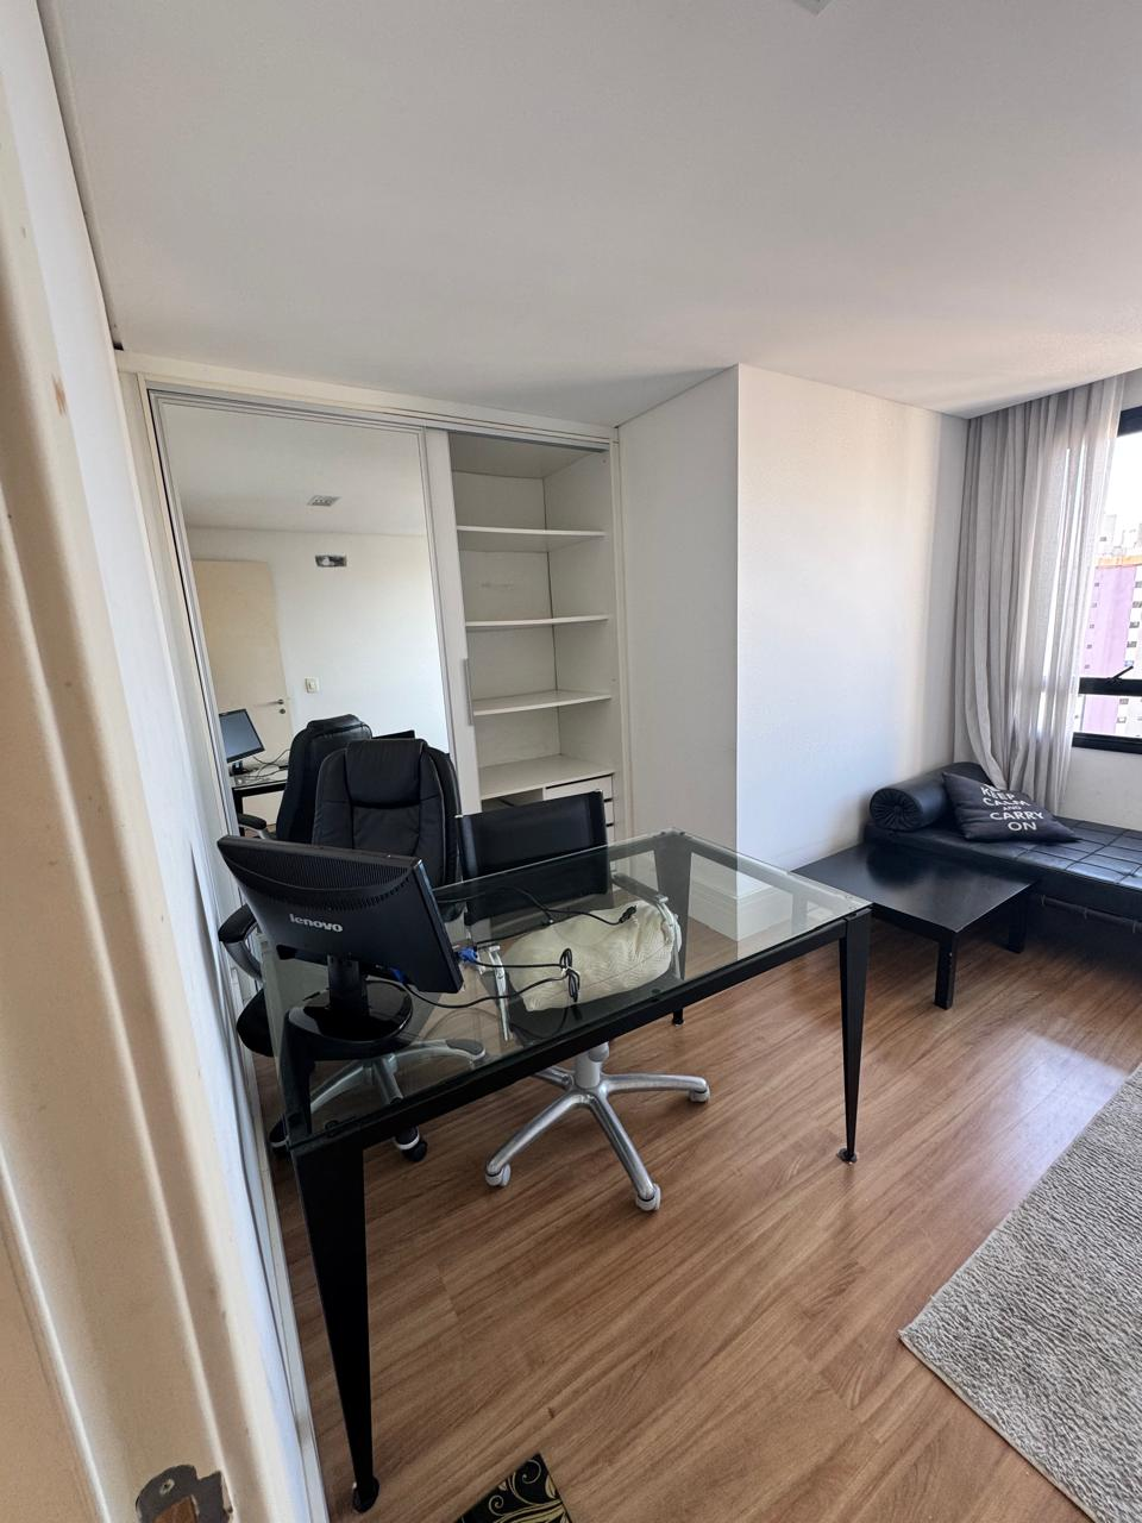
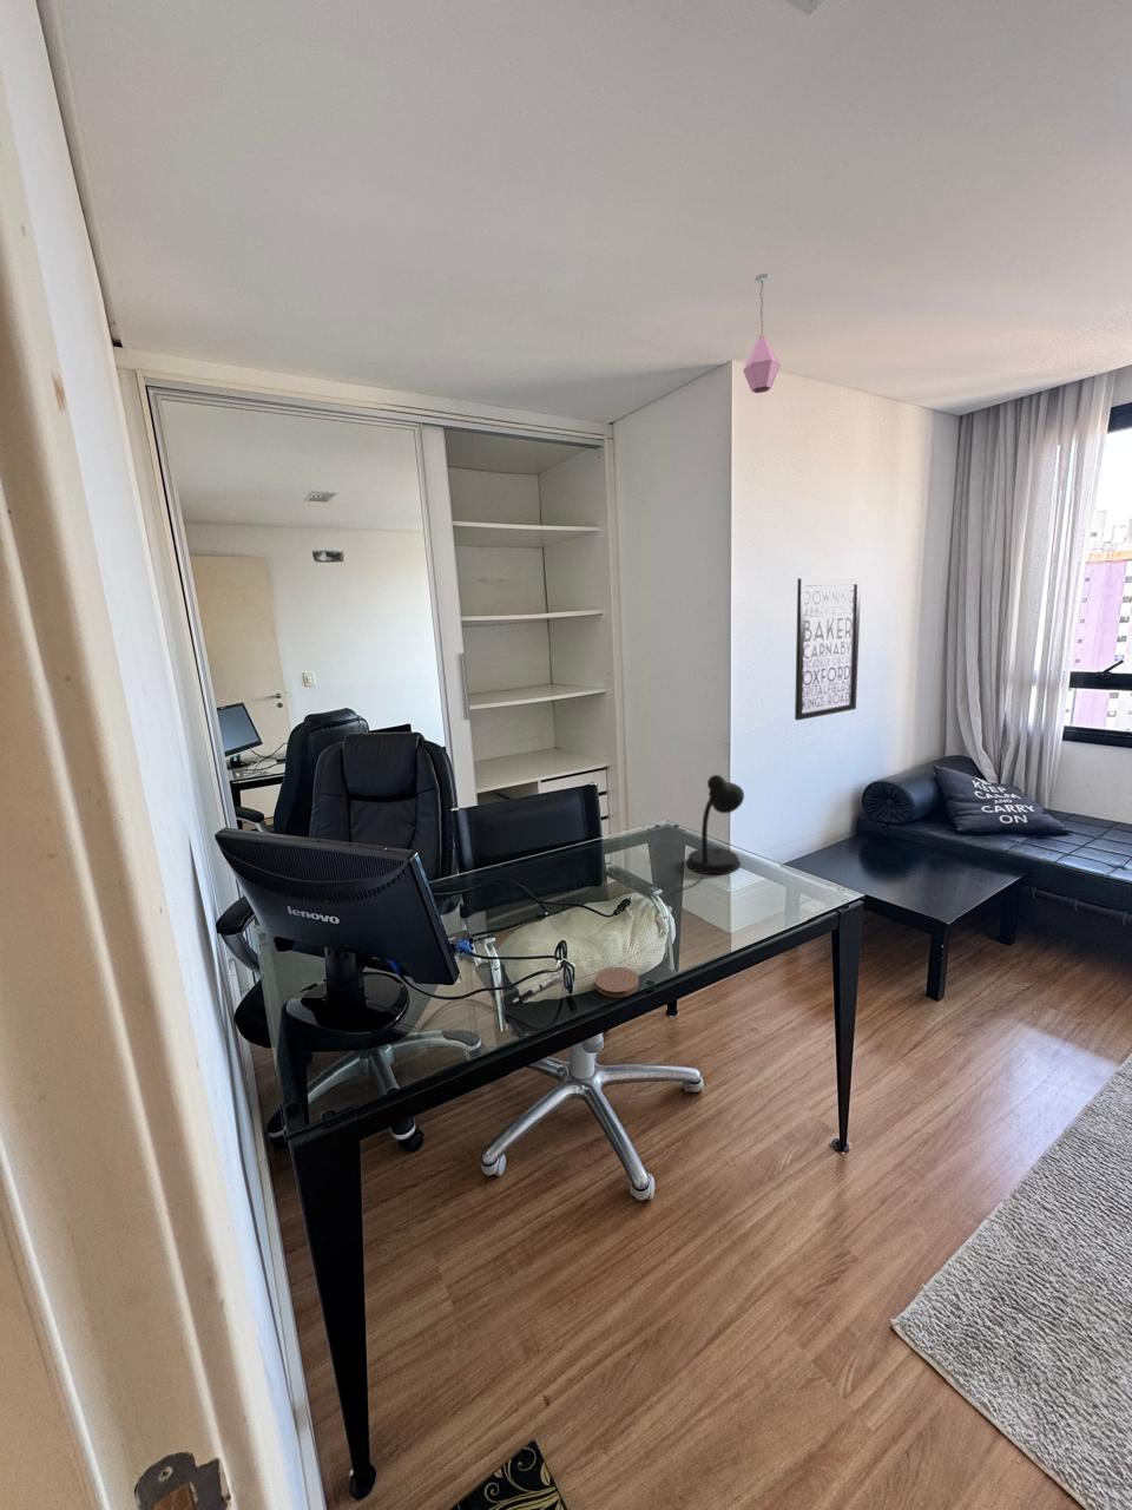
+ wall art (828, 648)
+ desk lamp (702, 830)
+ pen (536, 988)
+ coaster (617, 982)
+ pendant light (762, 334)
